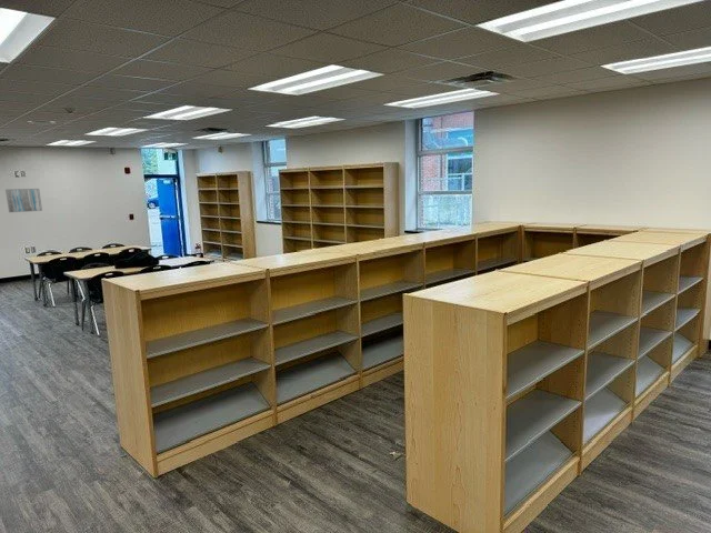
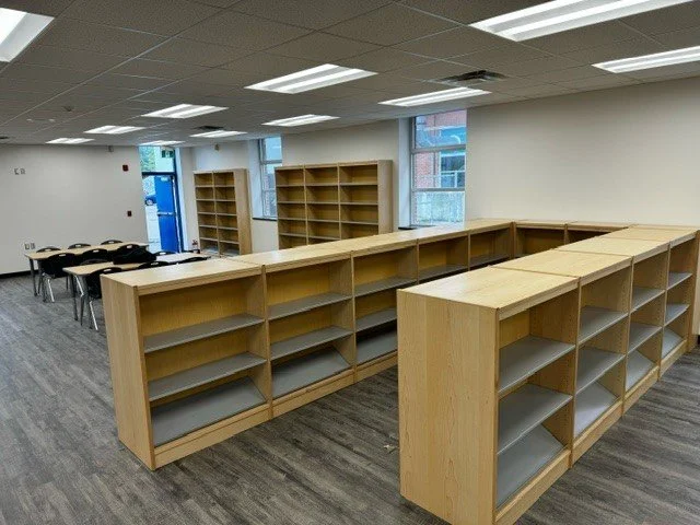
- wall art (23, 200)
